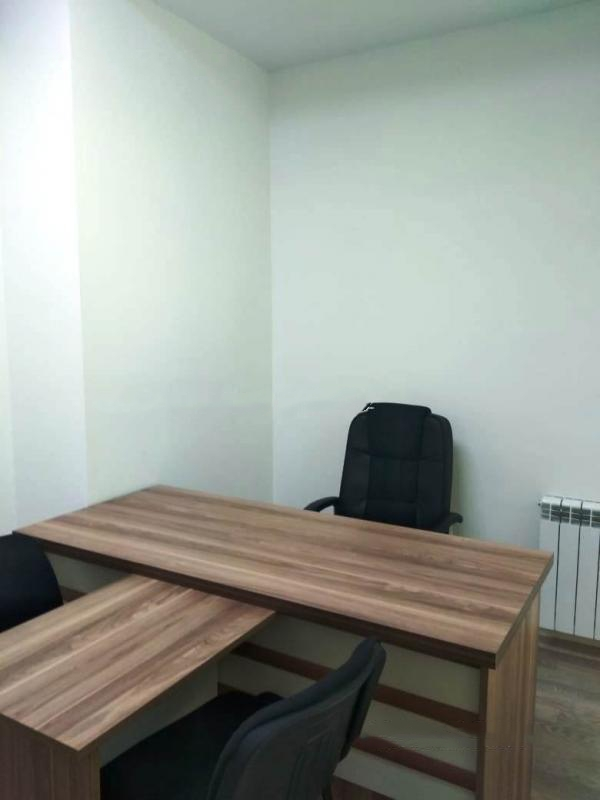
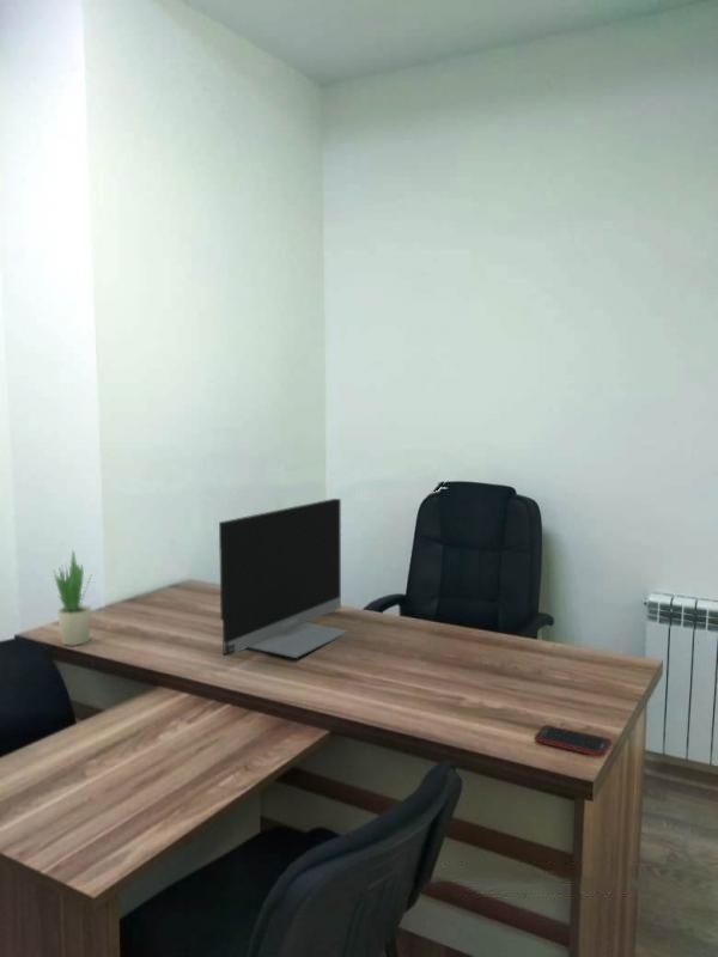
+ monitor (286, 574)
+ cell phone (572, 739)
+ potted plant (71, 596)
